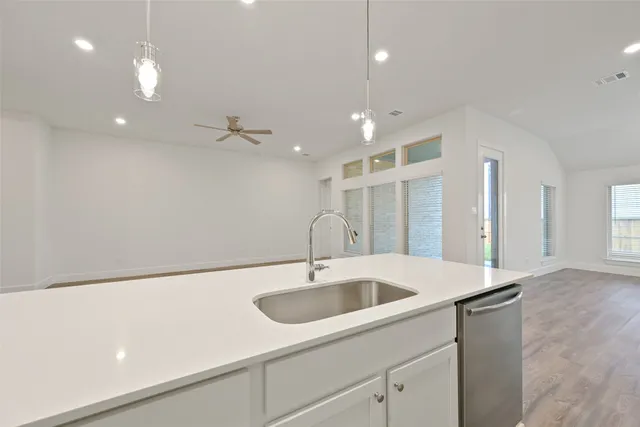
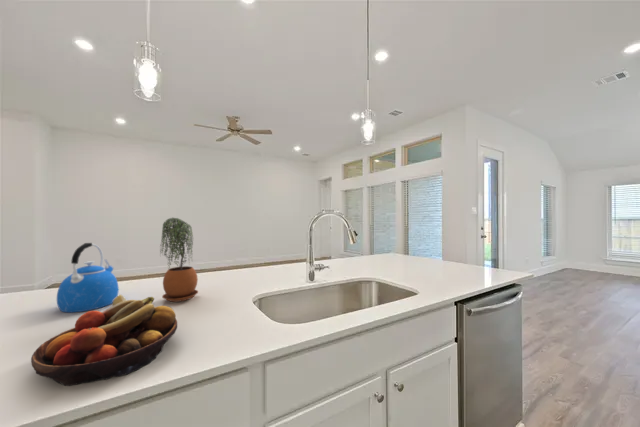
+ kettle (93, 272)
+ fruit bowl (113, 328)
+ potted plant (177, 257)
